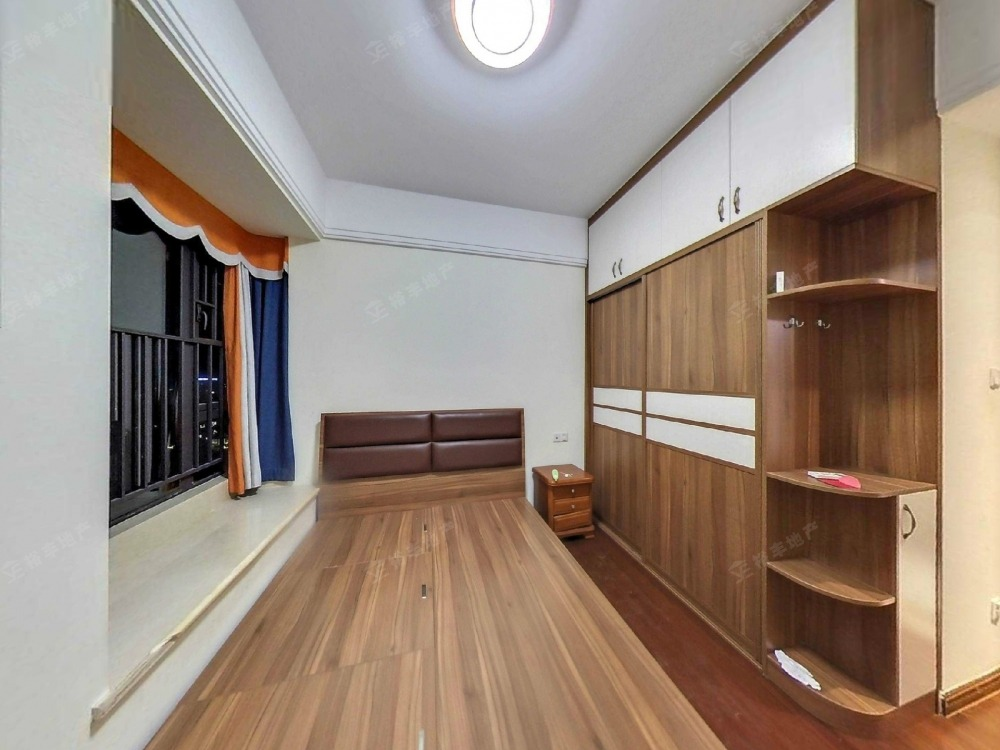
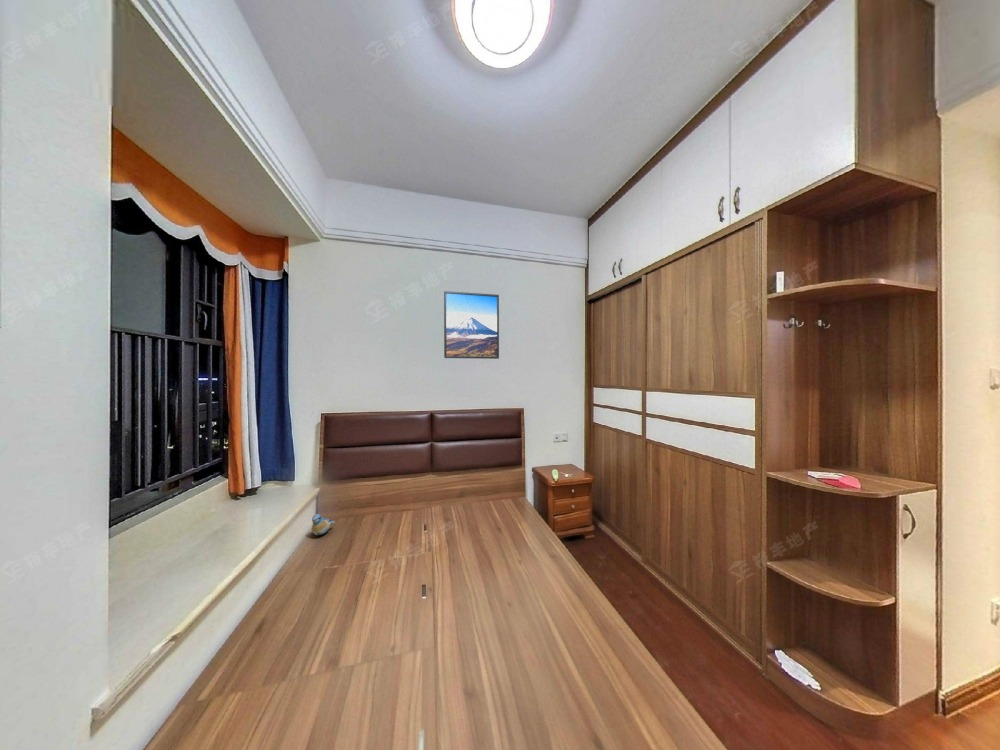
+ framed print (472, 325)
+ plush toy (322, 522)
